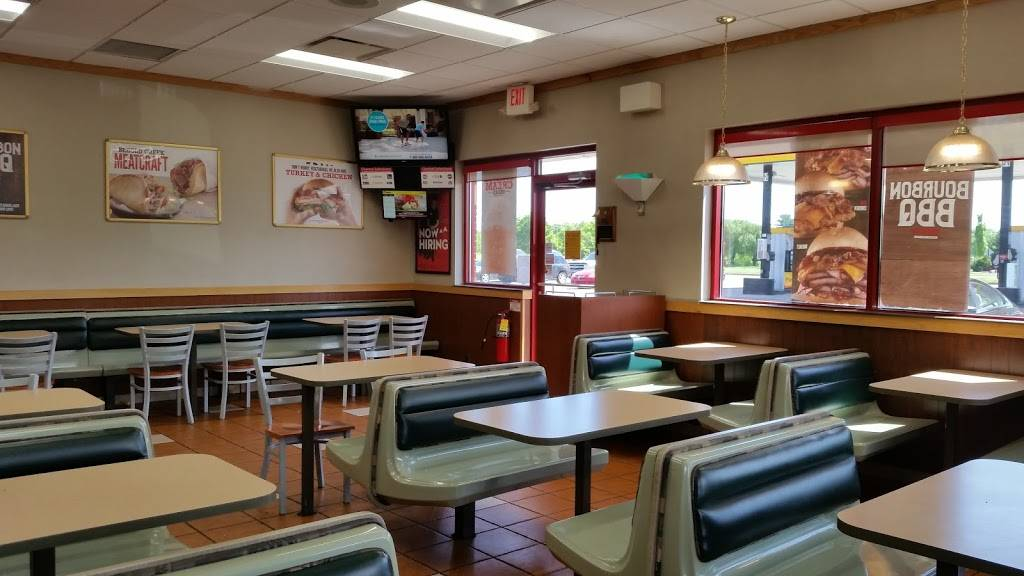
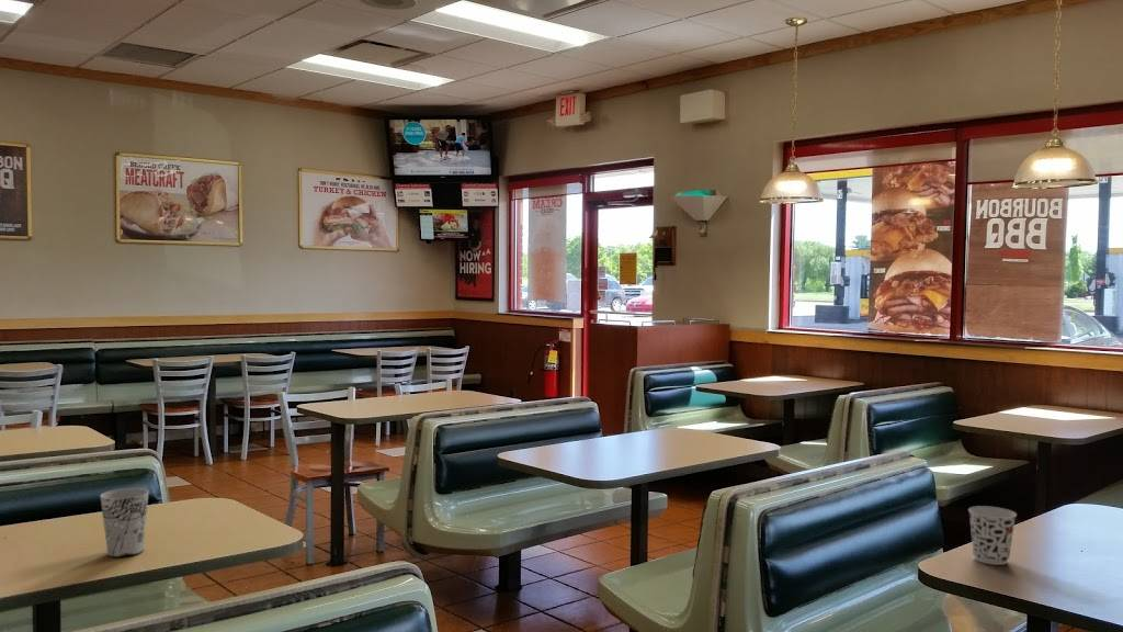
+ cup (125, 522)
+ cup (991, 535)
